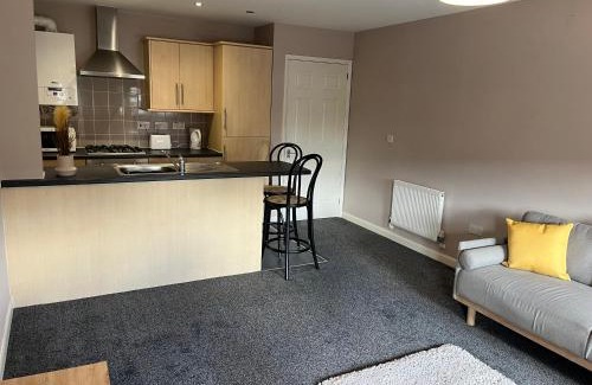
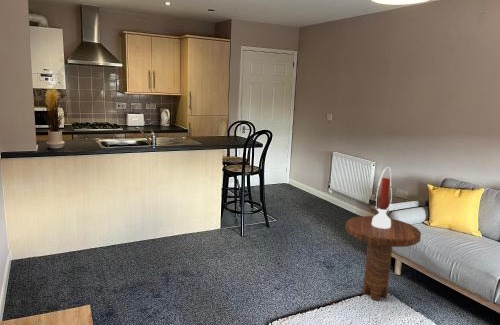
+ side table (378, 261)
+ table lamp (384, 196)
